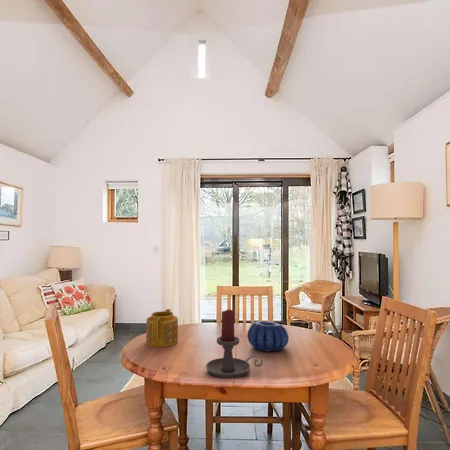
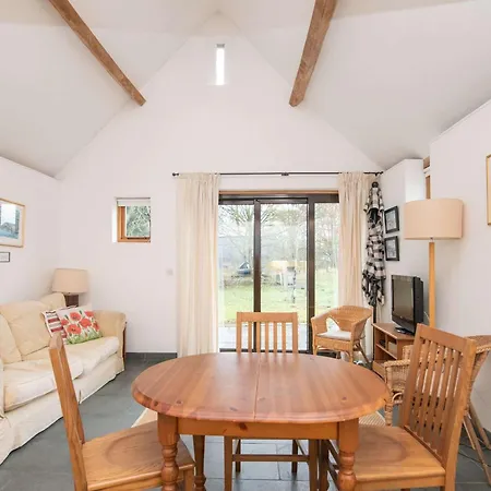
- decorative bowl (267, 335)
- candle holder (234, 339)
- teapot (162, 327)
